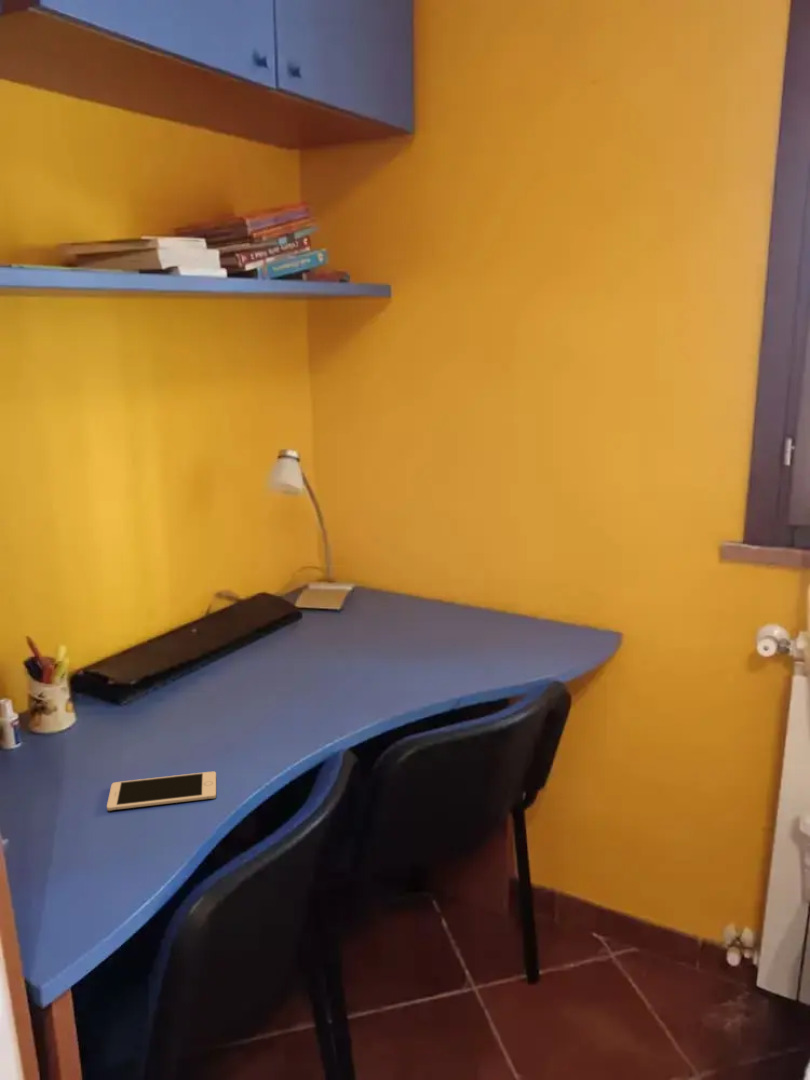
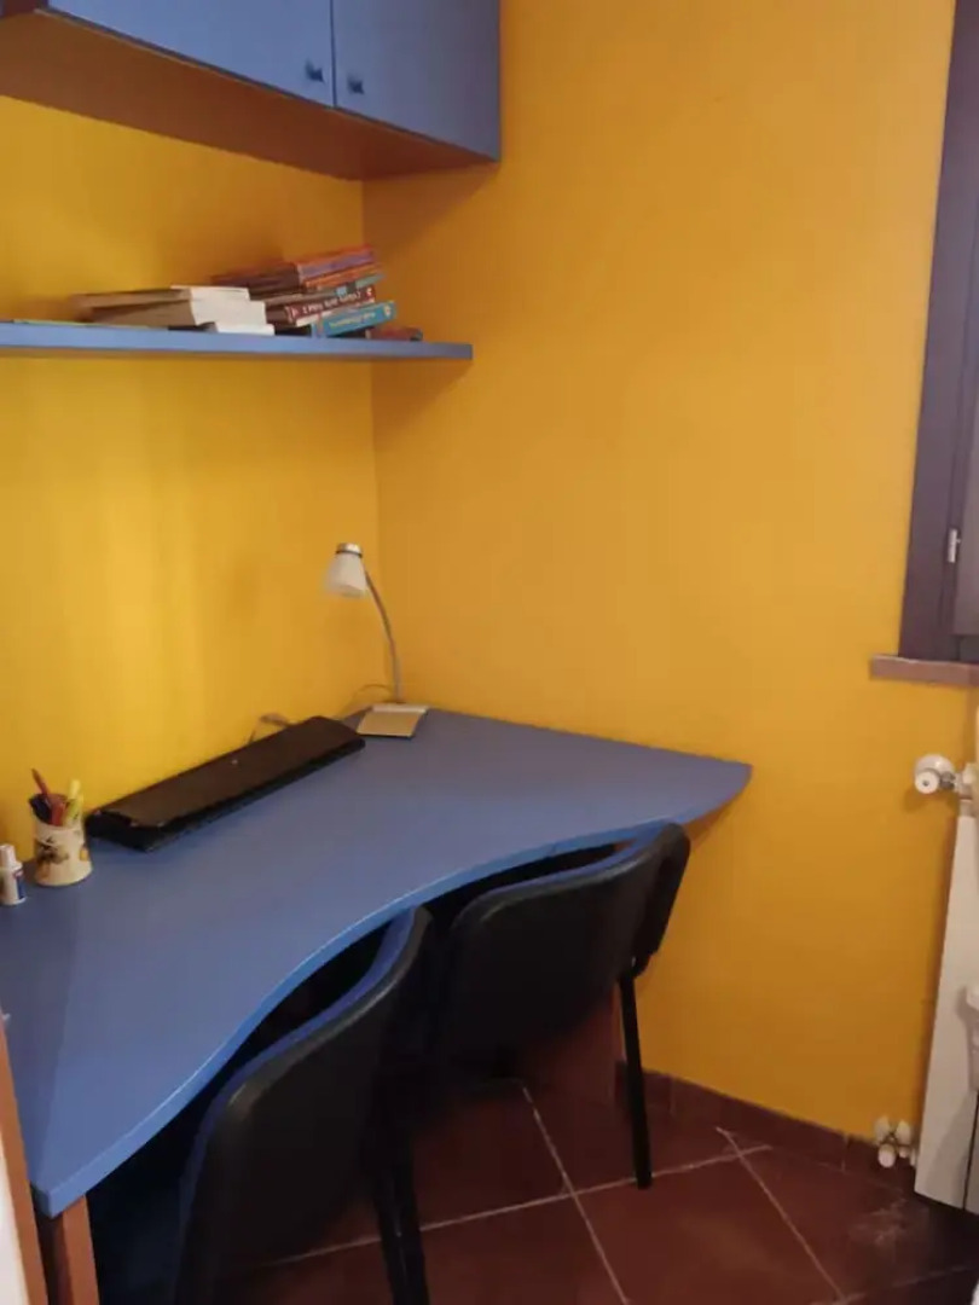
- cell phone (163, 790)
